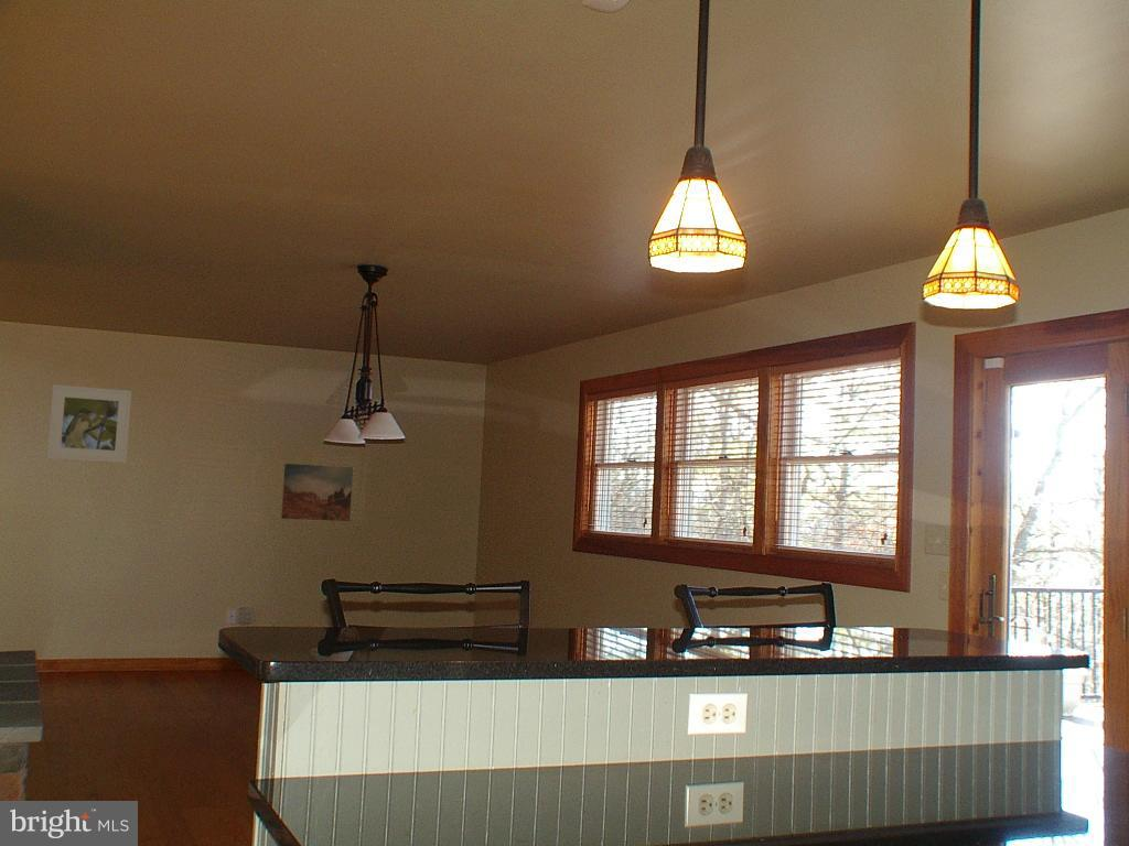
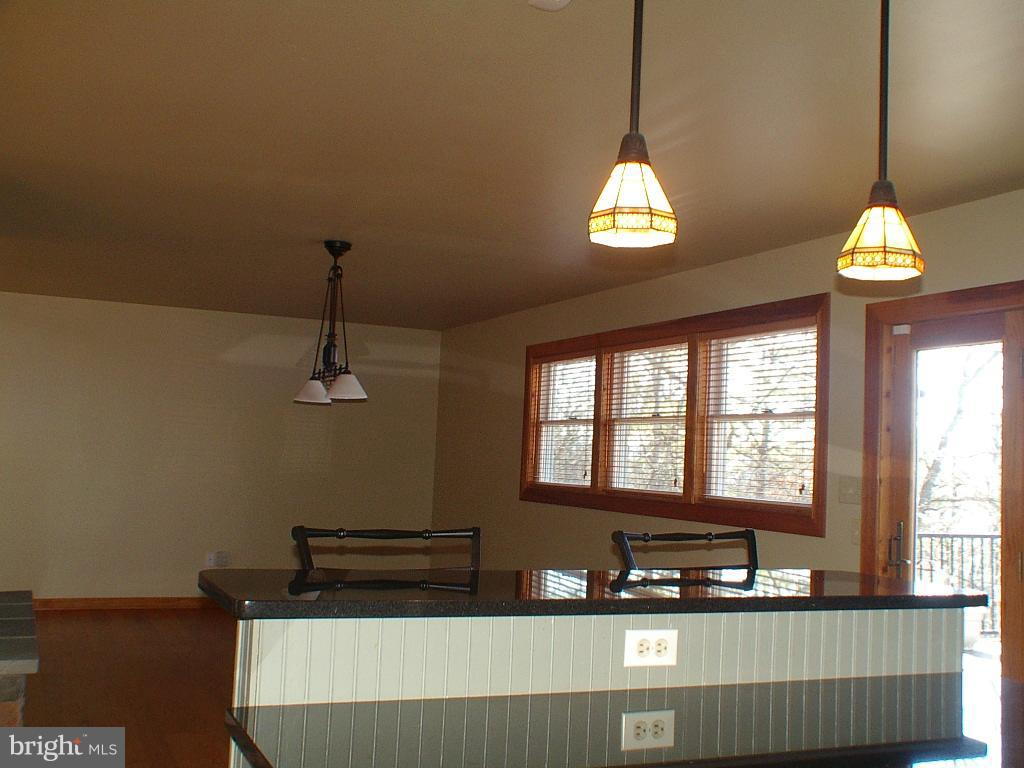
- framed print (89, 423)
- wall art (318, 492)
